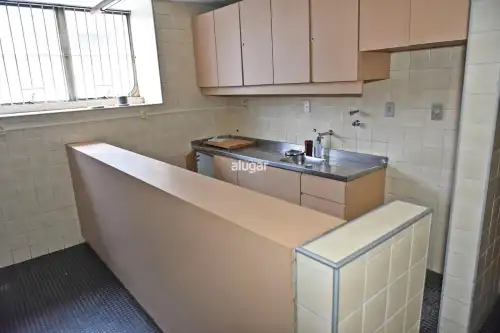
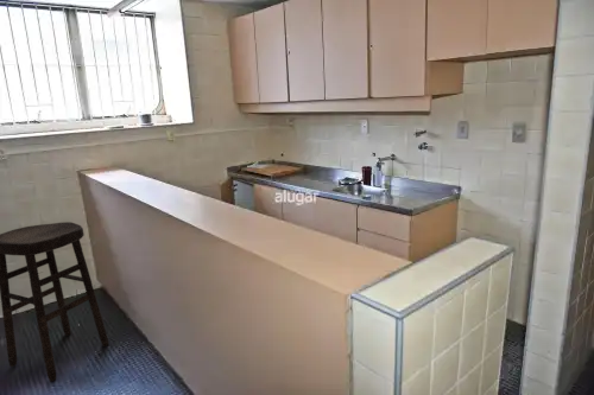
+ stool (50, 293)
